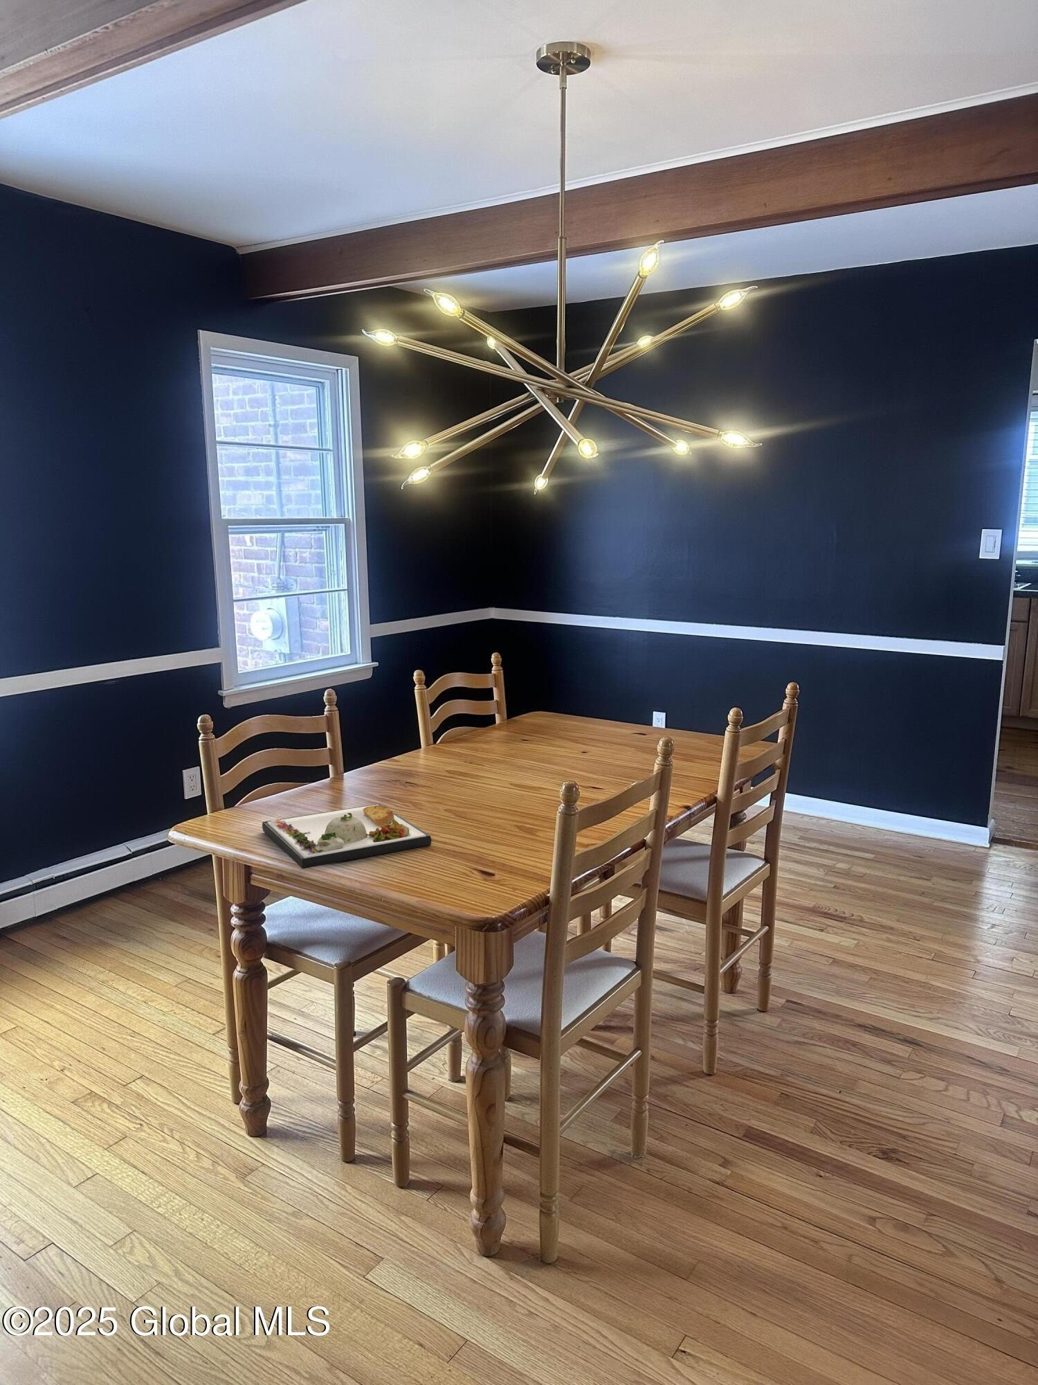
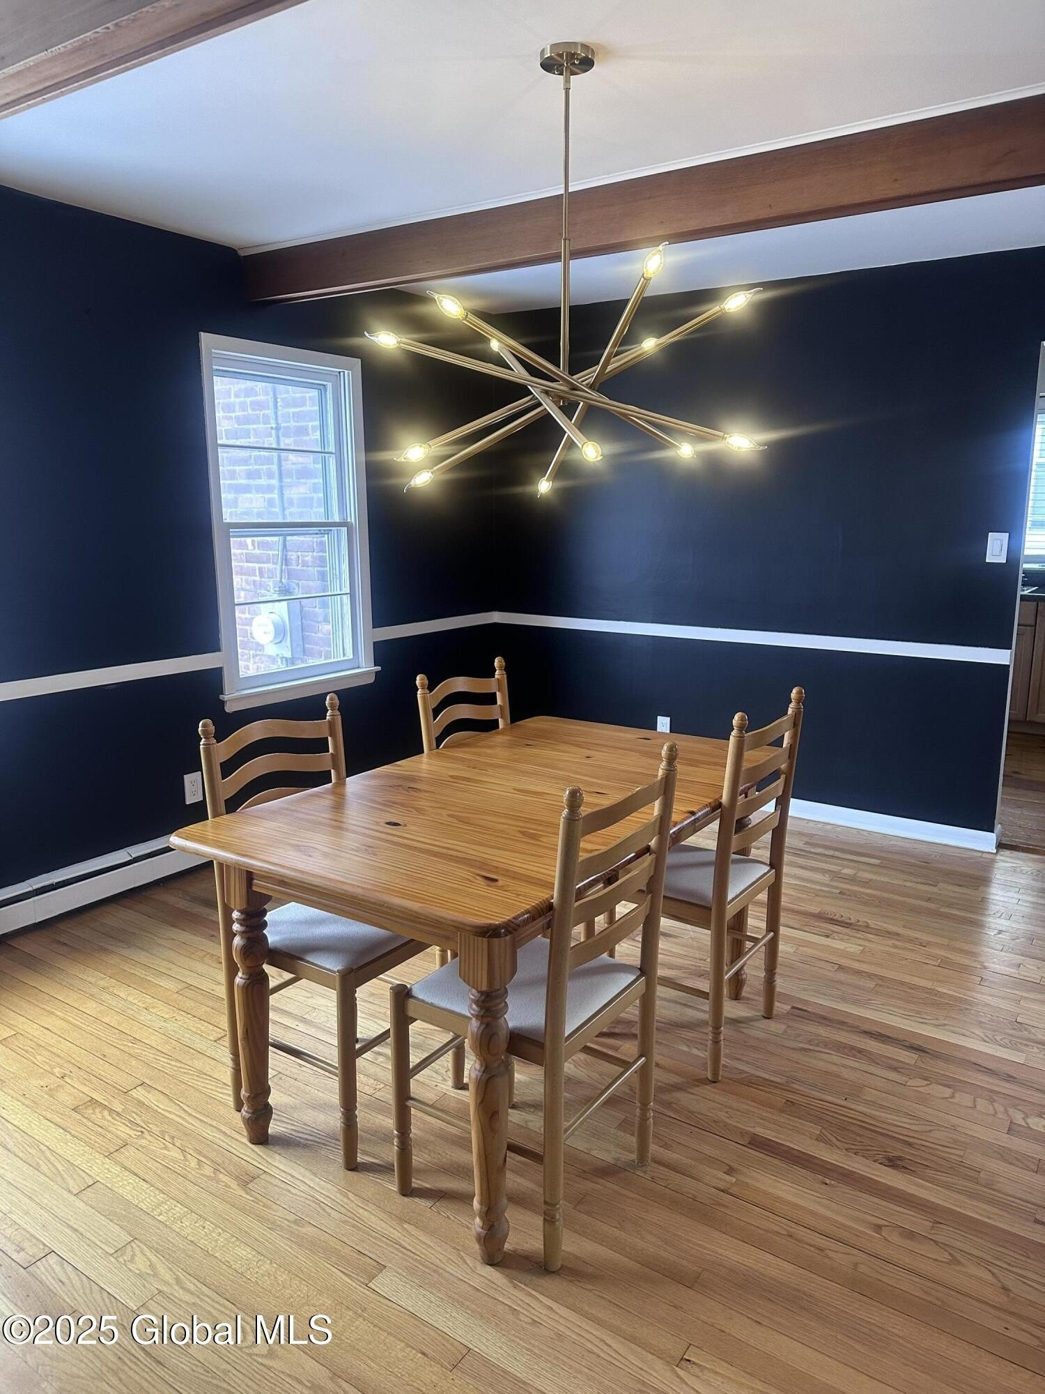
- dinner plate (343, 822)
